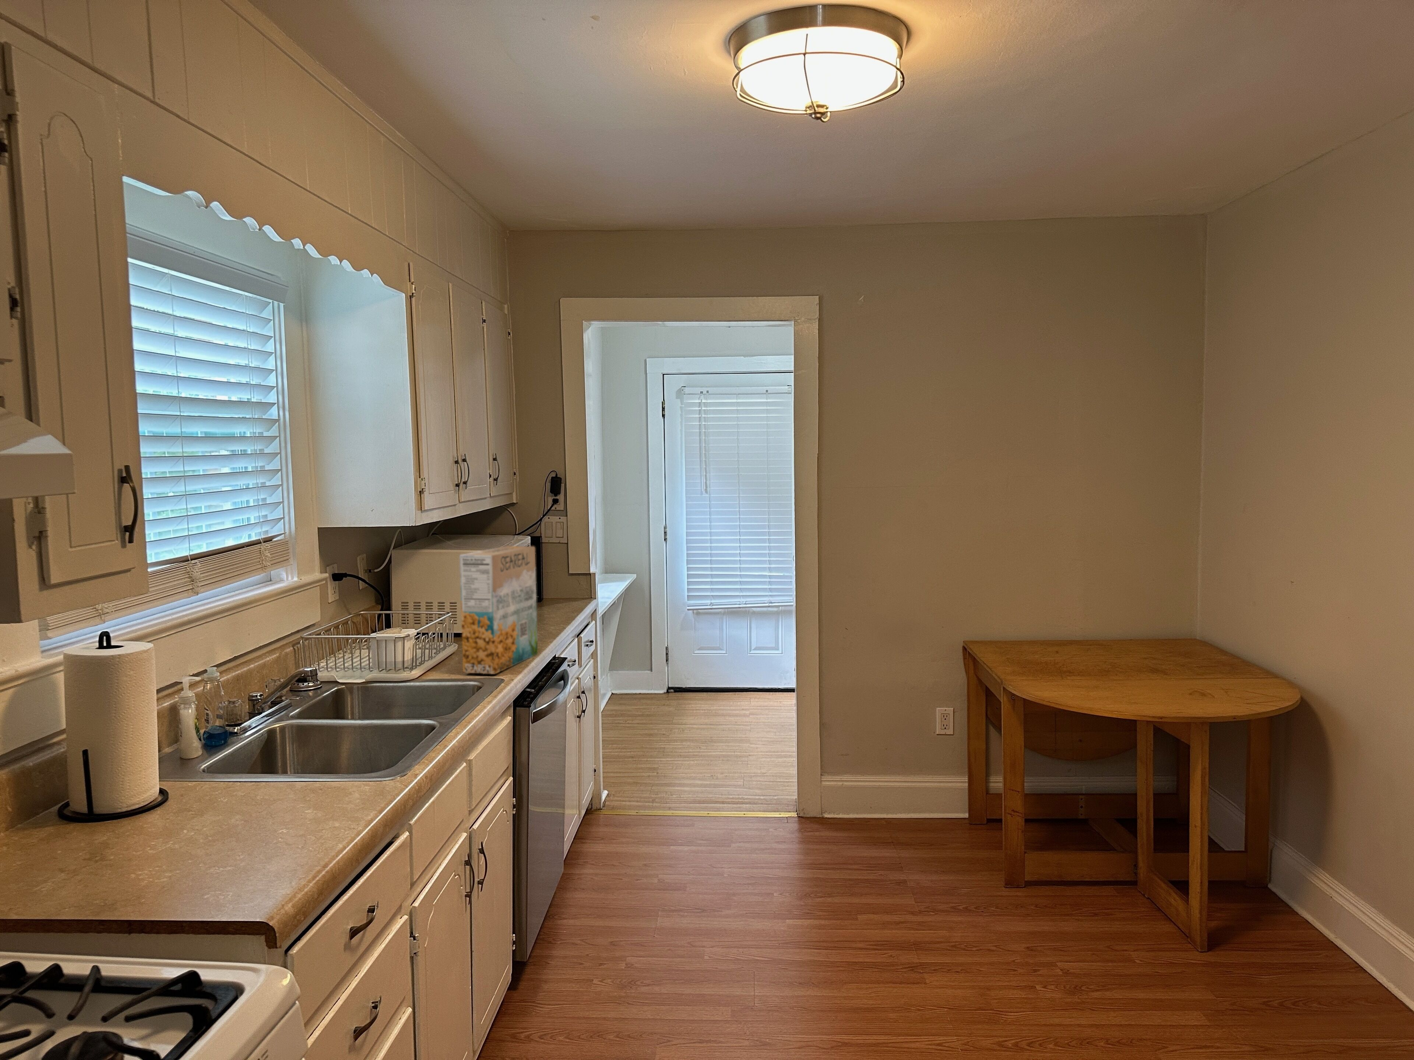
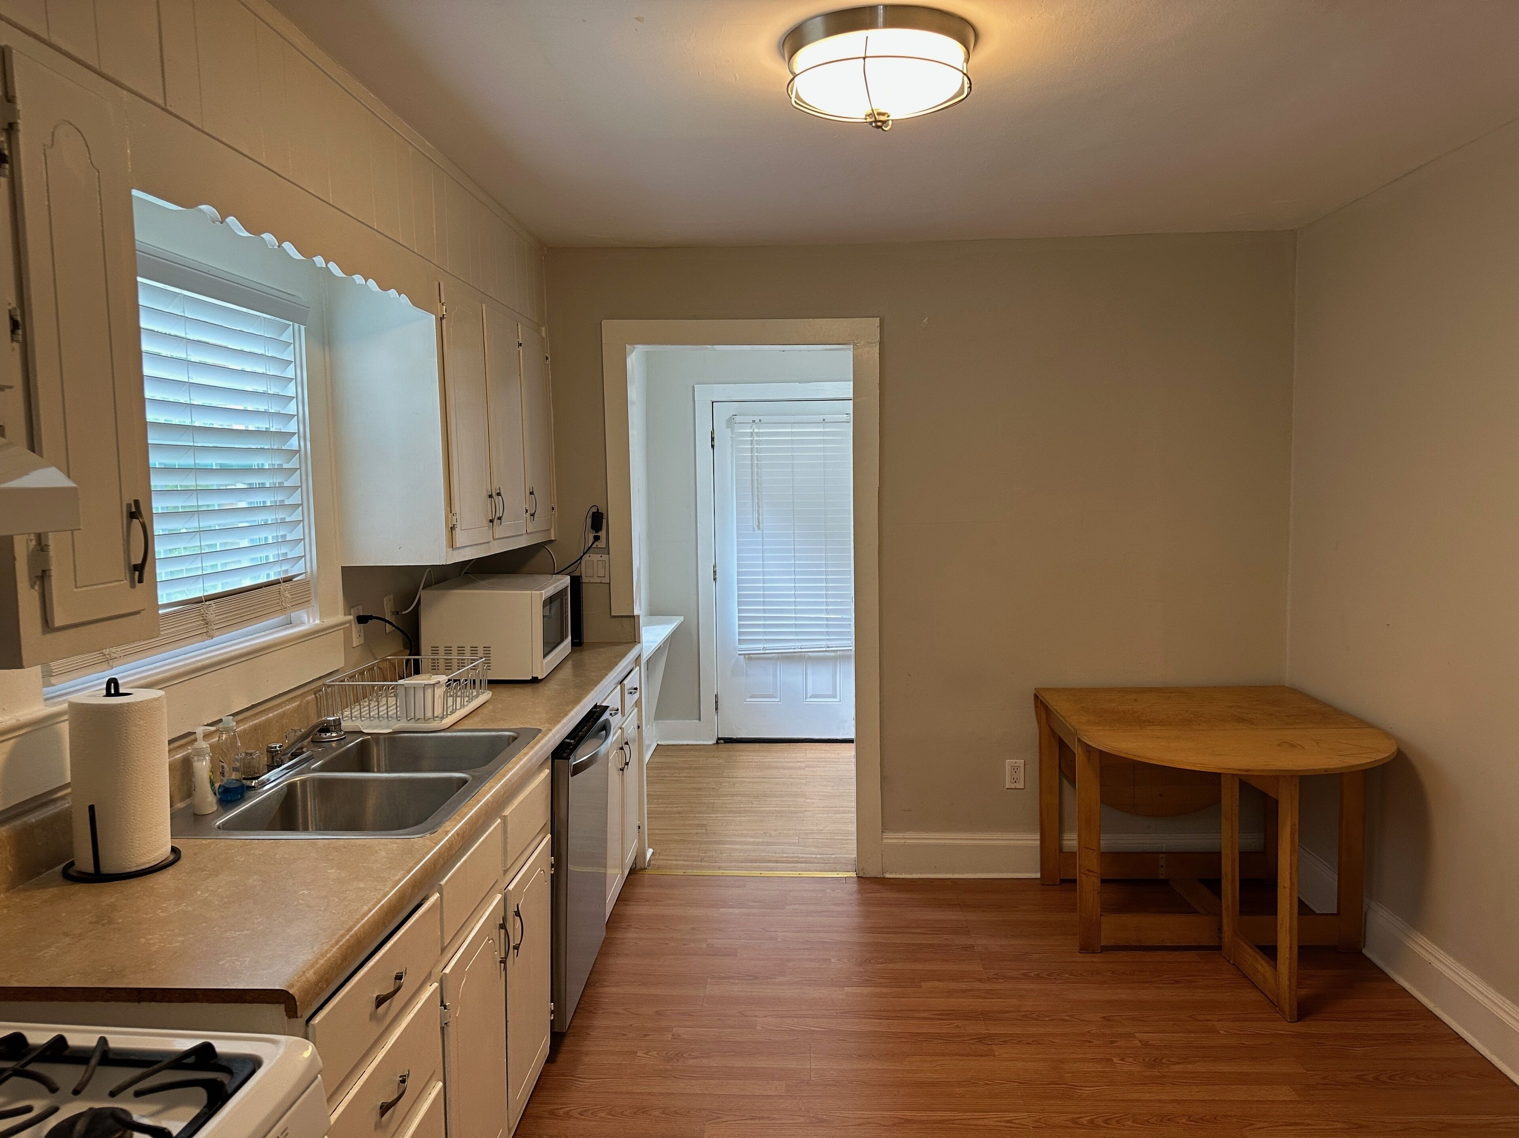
- cereal box (500, 607)
